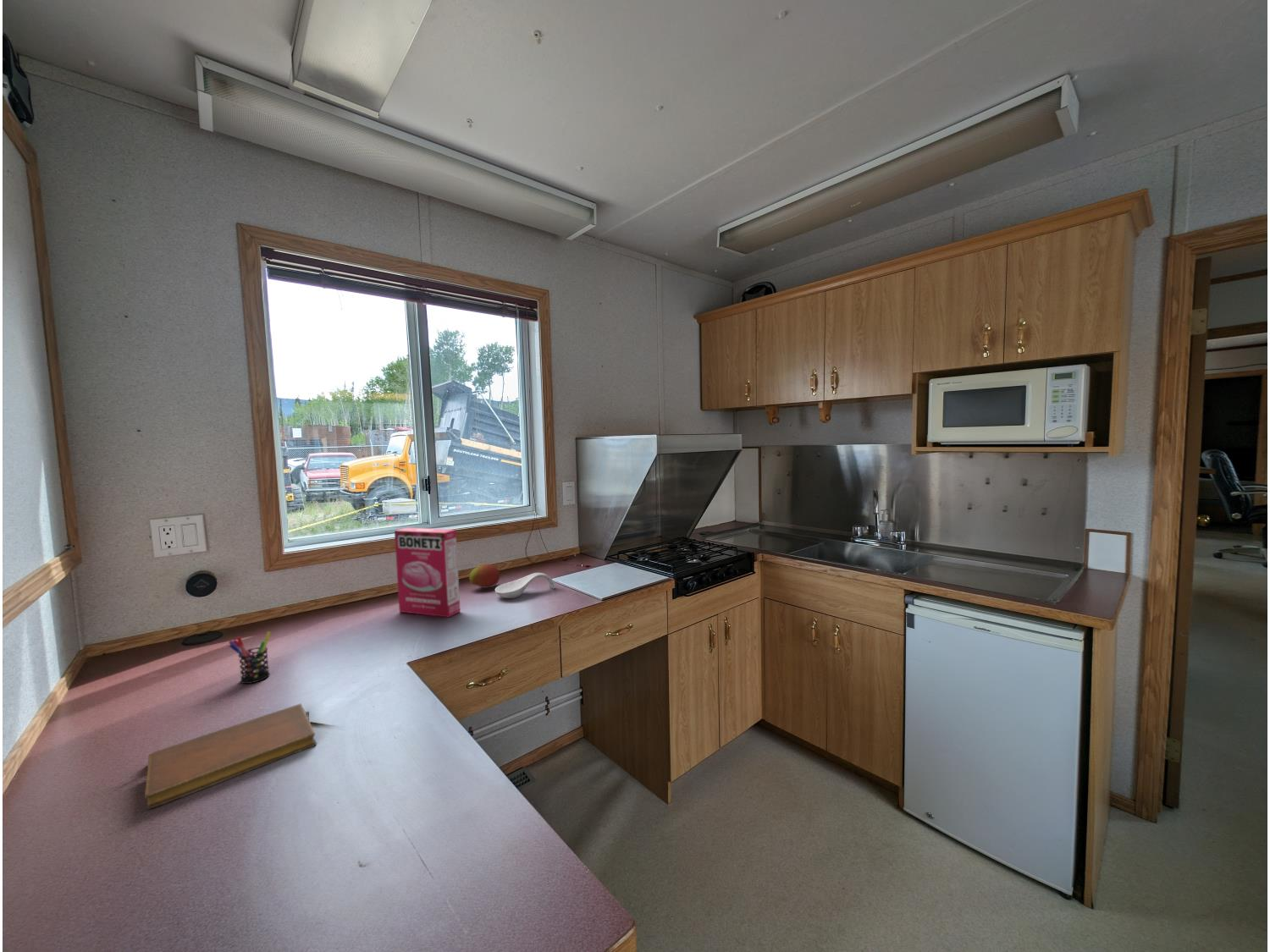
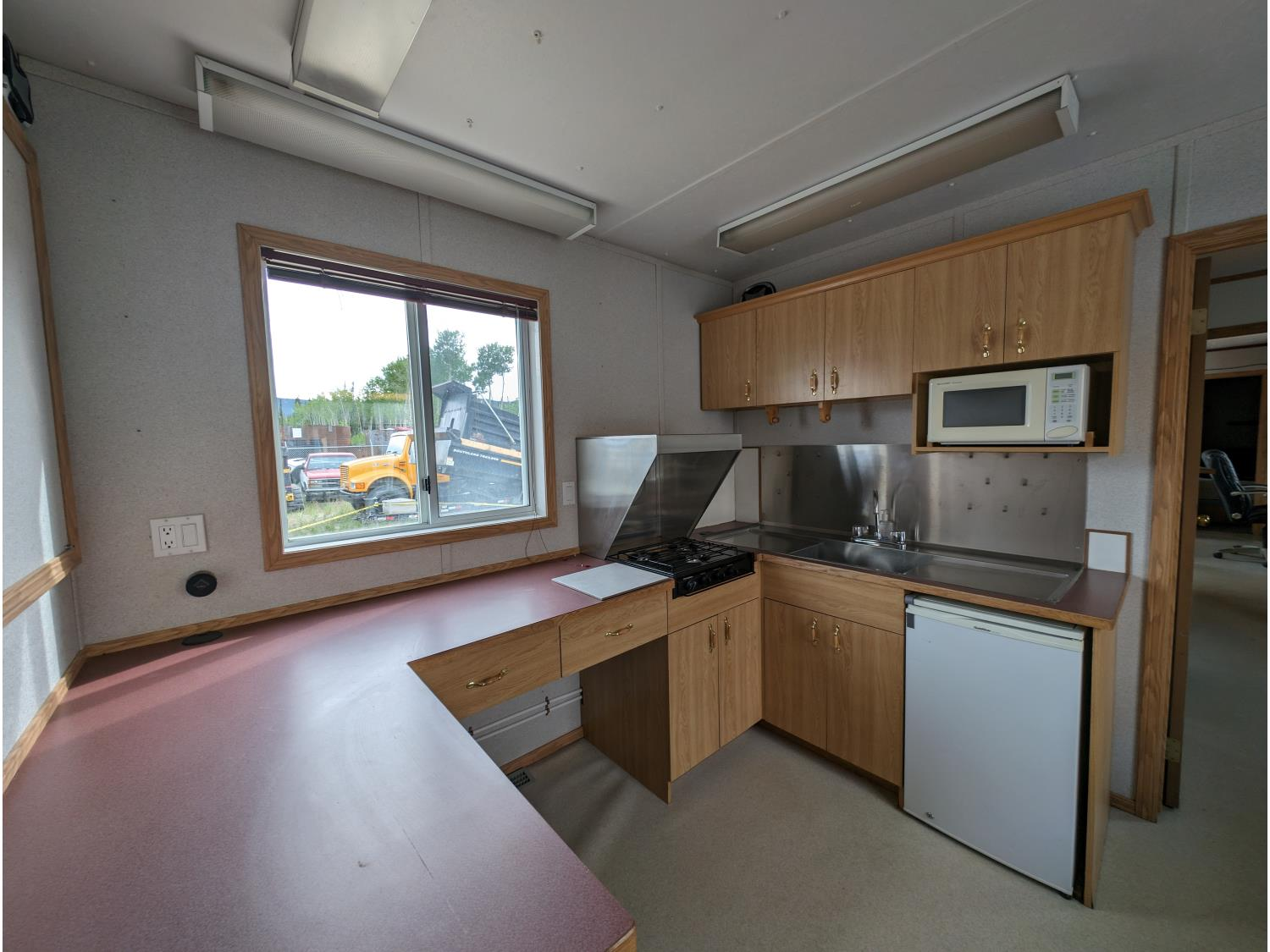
- pen holder (253, 656)
- spoon rest (525, 584)
- notebook (235, 748)
- cereal box (427, 570)
- fruit (485, 575)
